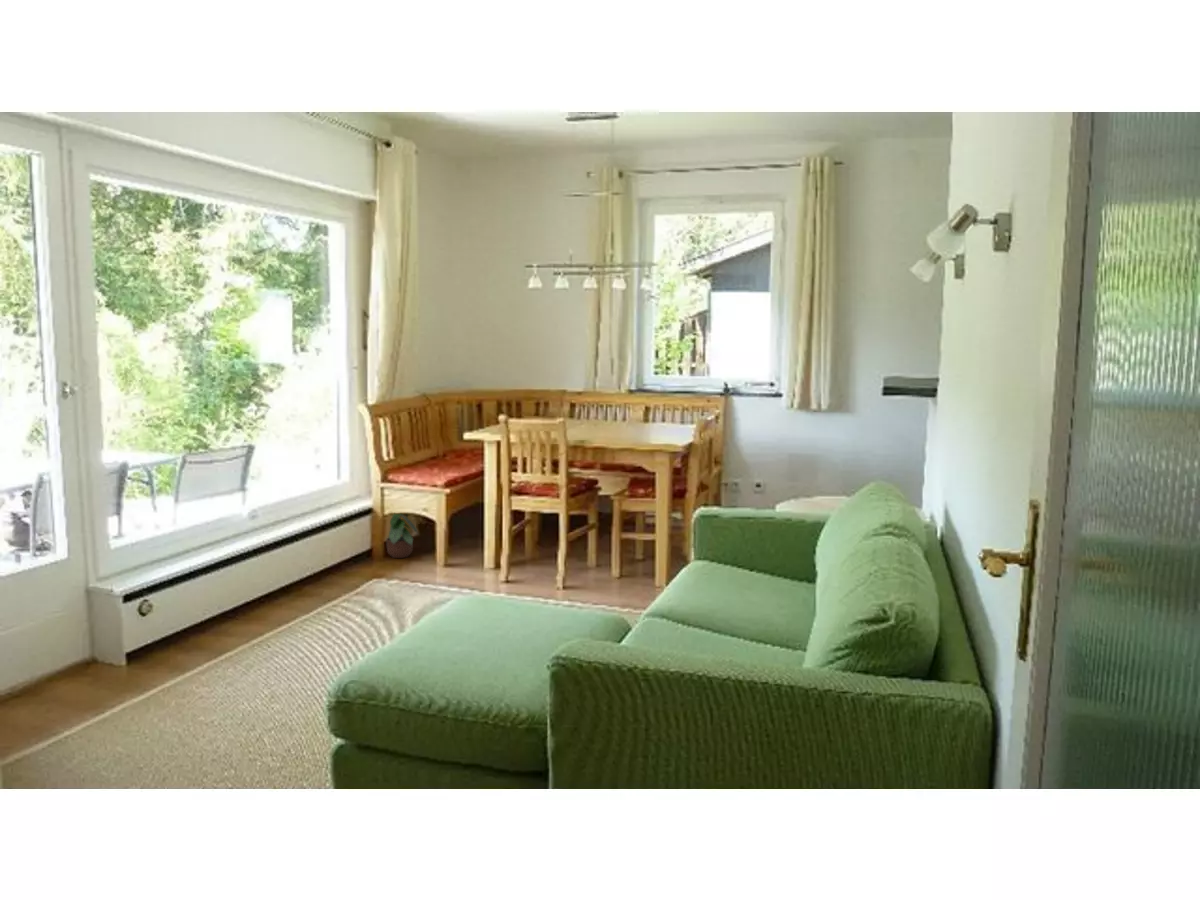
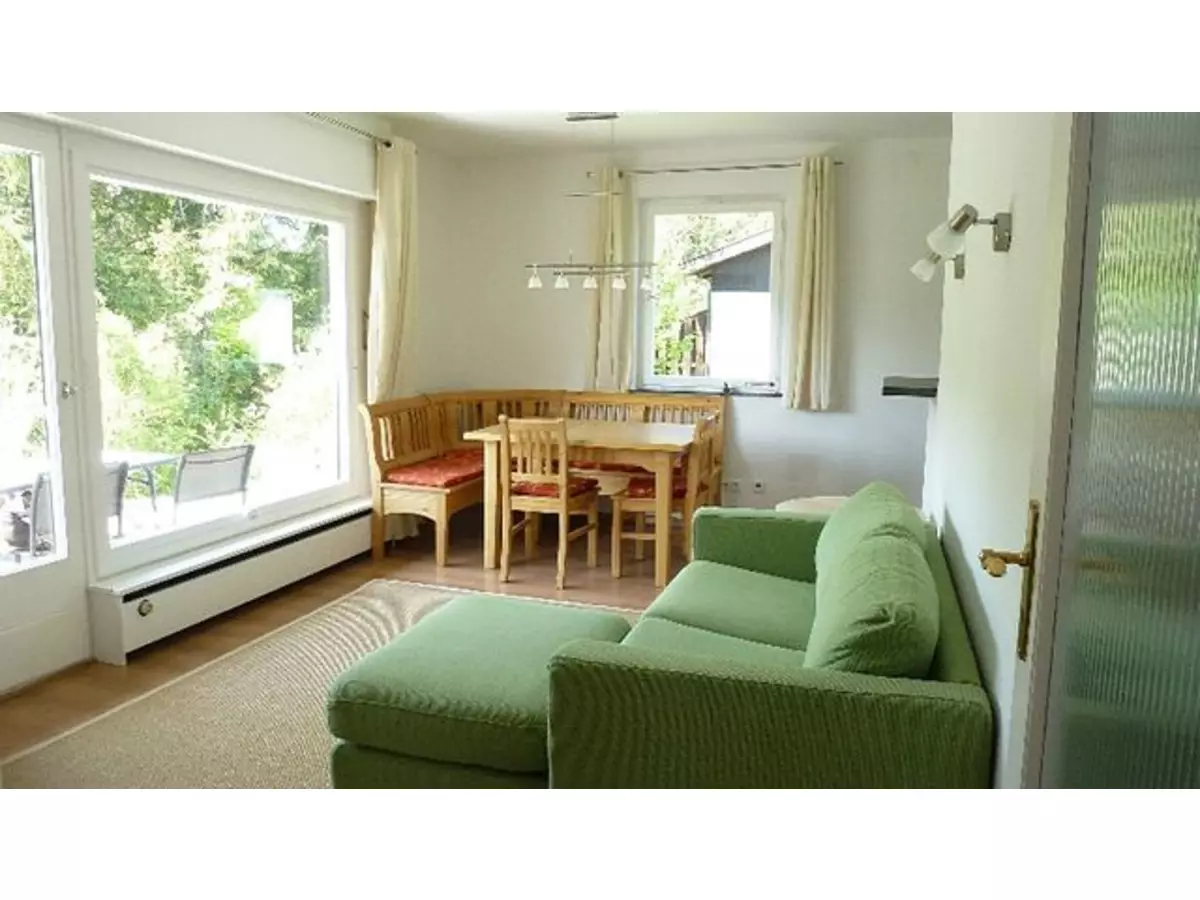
- potted plant (401, 526)
